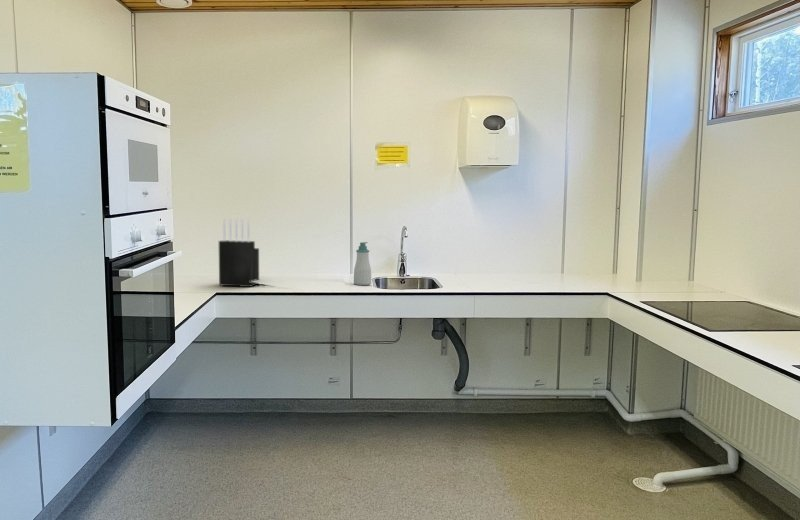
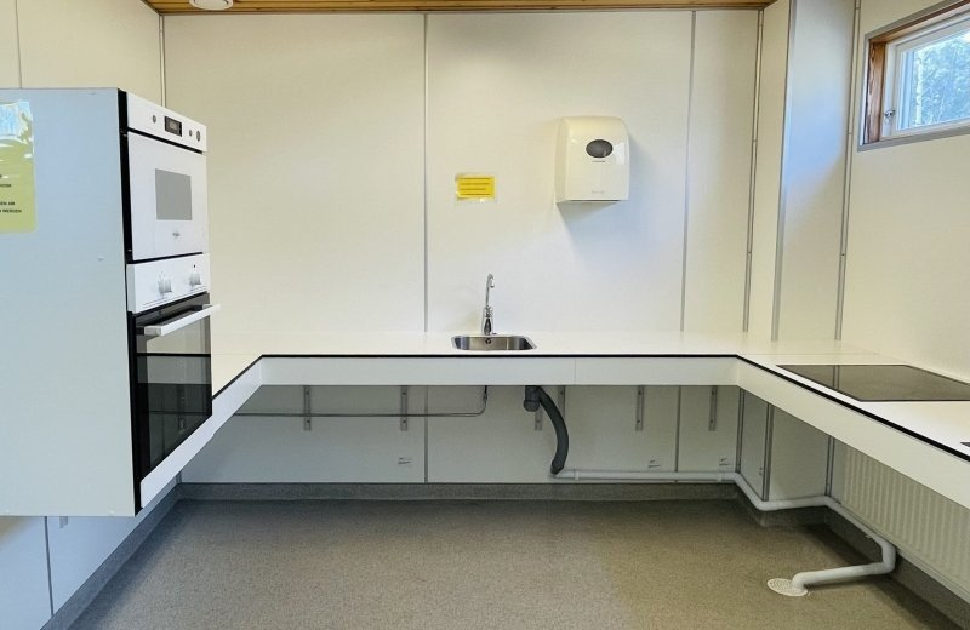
- knife block (240, 251)
- soap bottle (362, 263)
